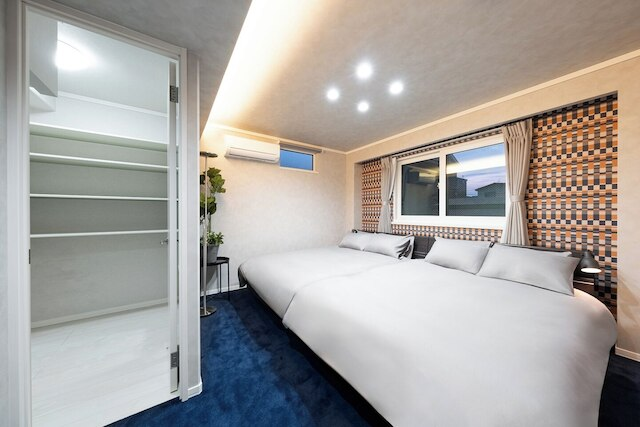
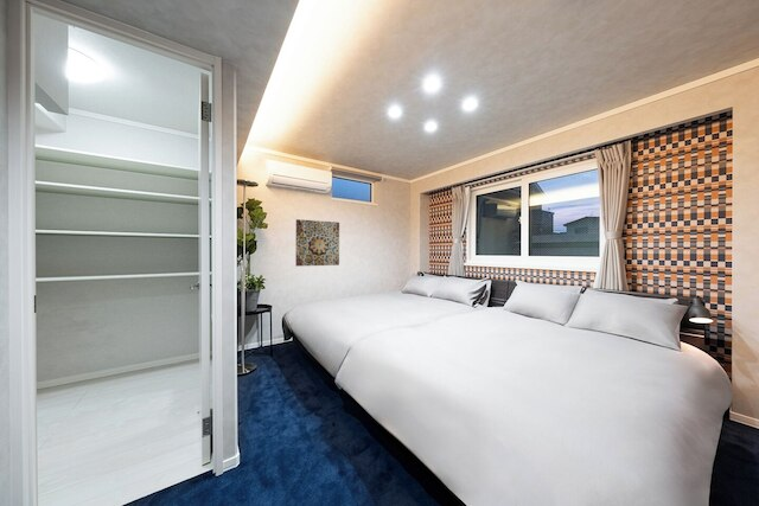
+ wall art (318, 243)
